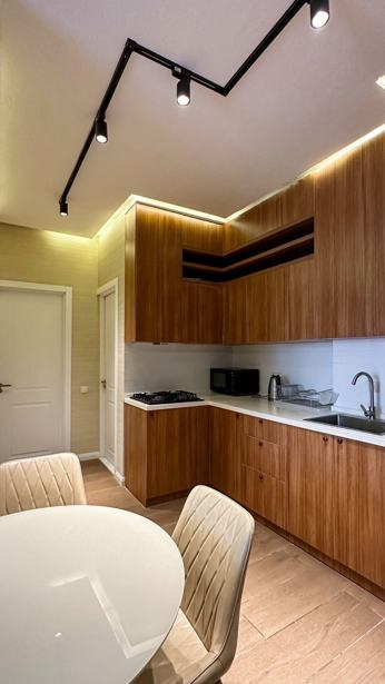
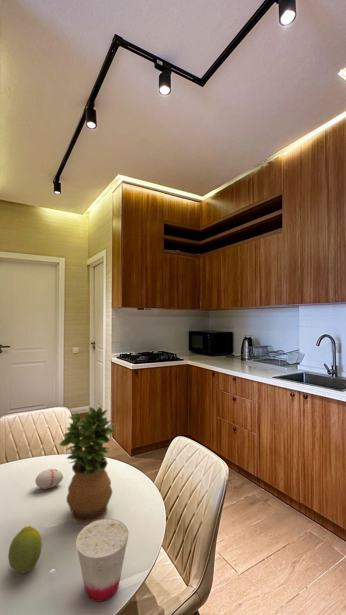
+ fruit (25, 548)
+ potted plant (89, 456)
+ decorative egg (49, 478)
+ cup (102, 561)
